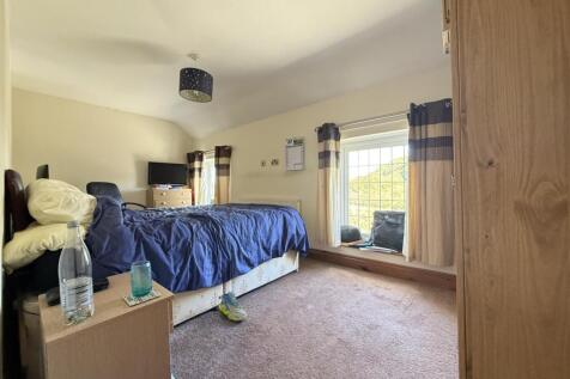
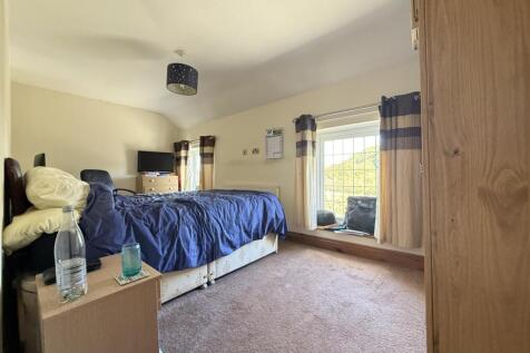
- sneaker (231, 304)
